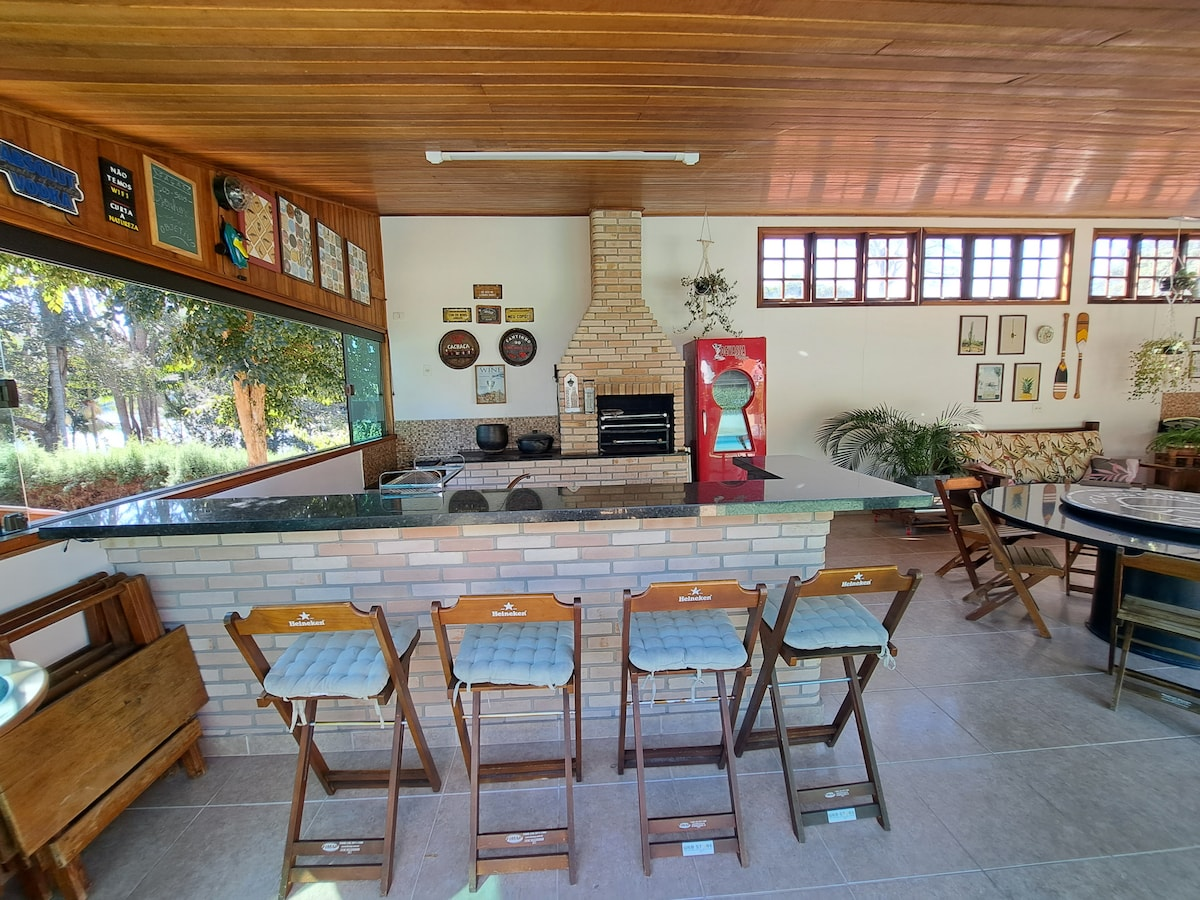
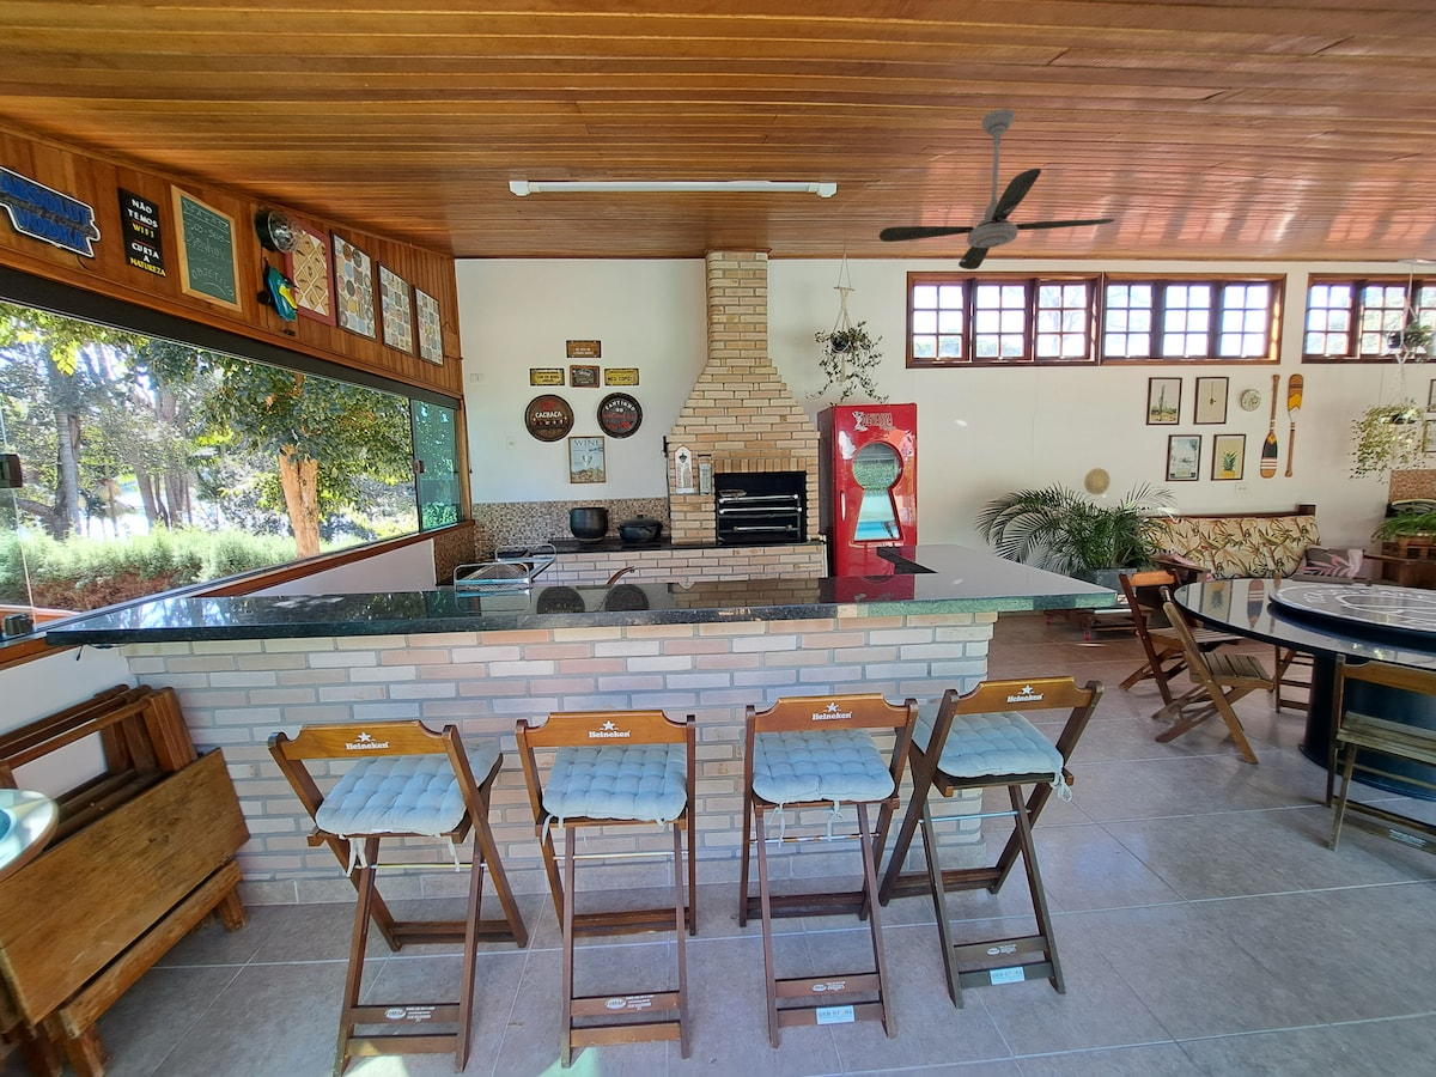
+ decorative plate (1097, 481)
+ ceiling fan (993, 178)
